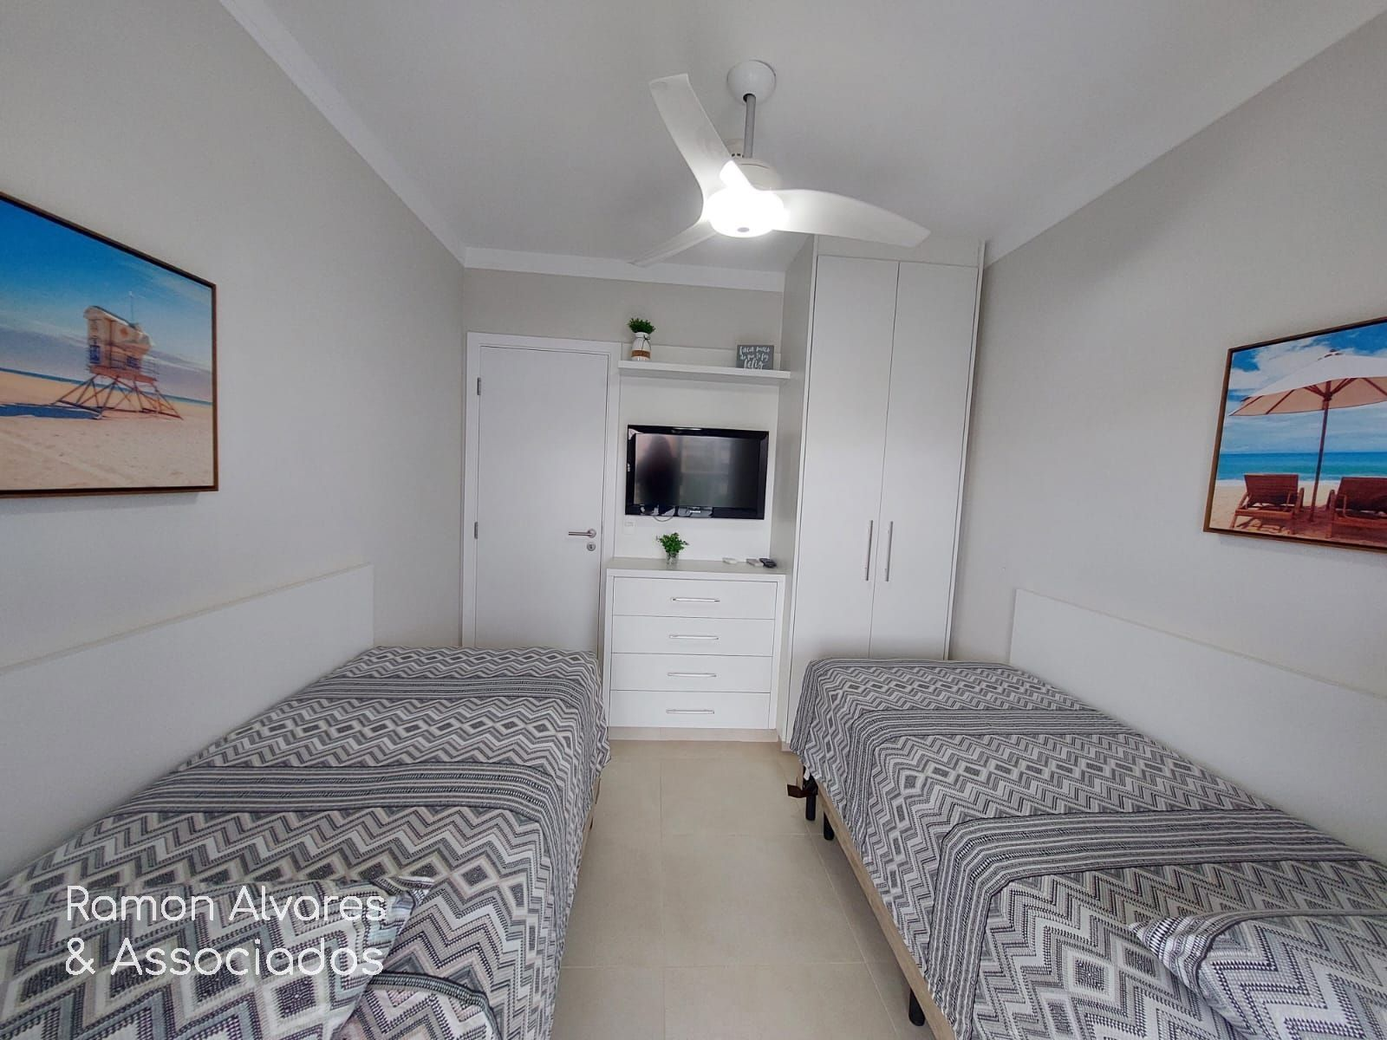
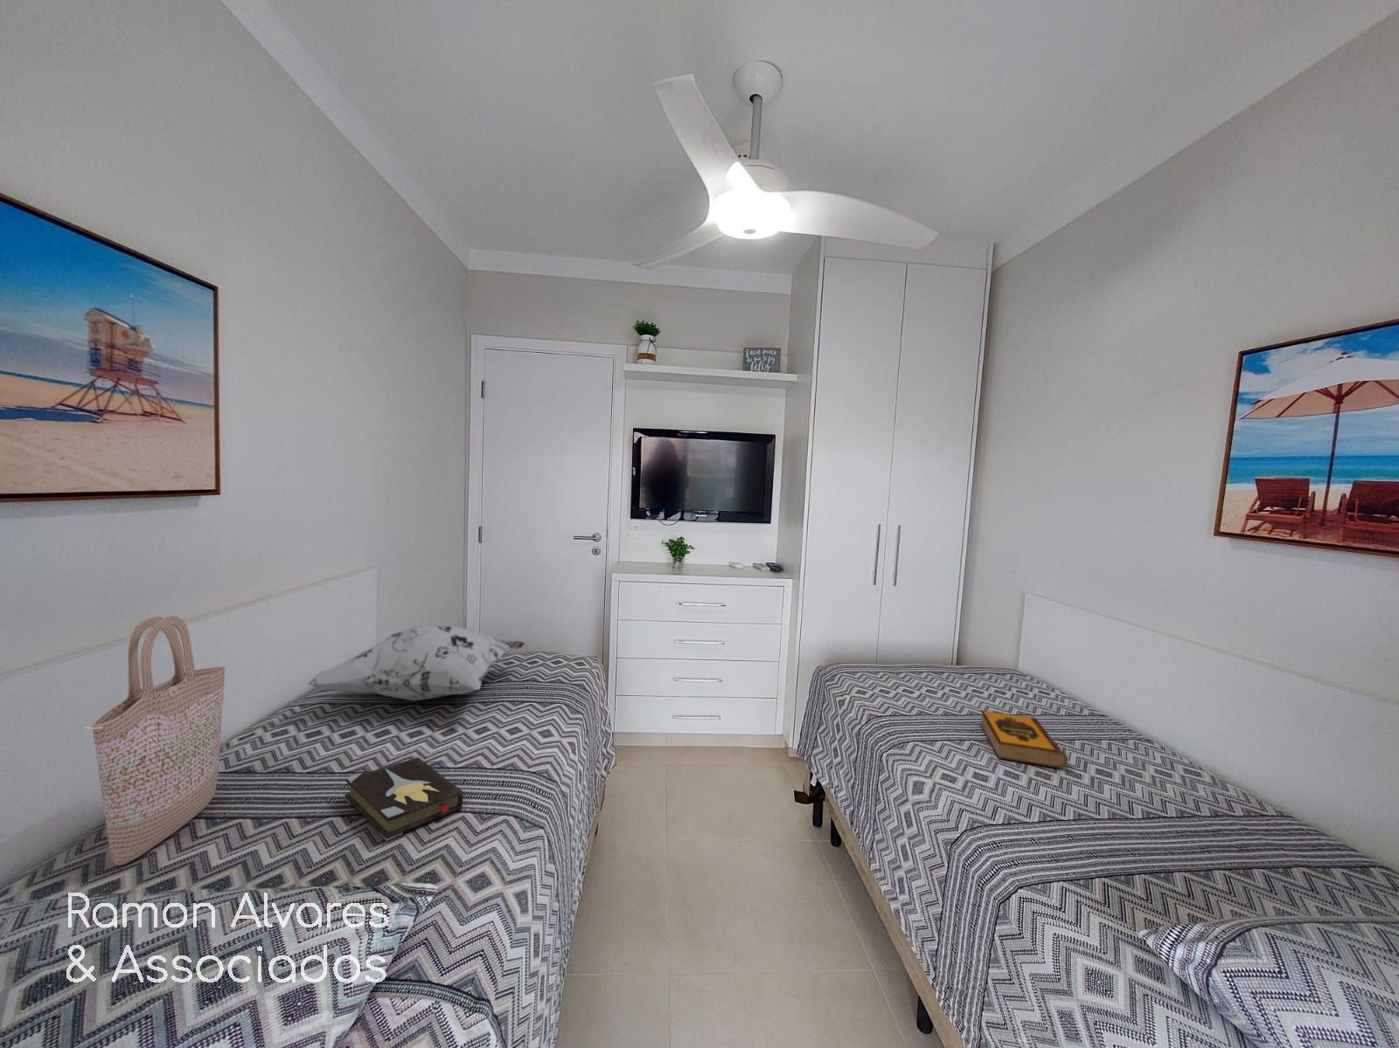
+ shopping bag (170, 724)
+ hardback book (1020, 736)
+ hardback book (403, 793)
+ decorative pillow (431, 661)
